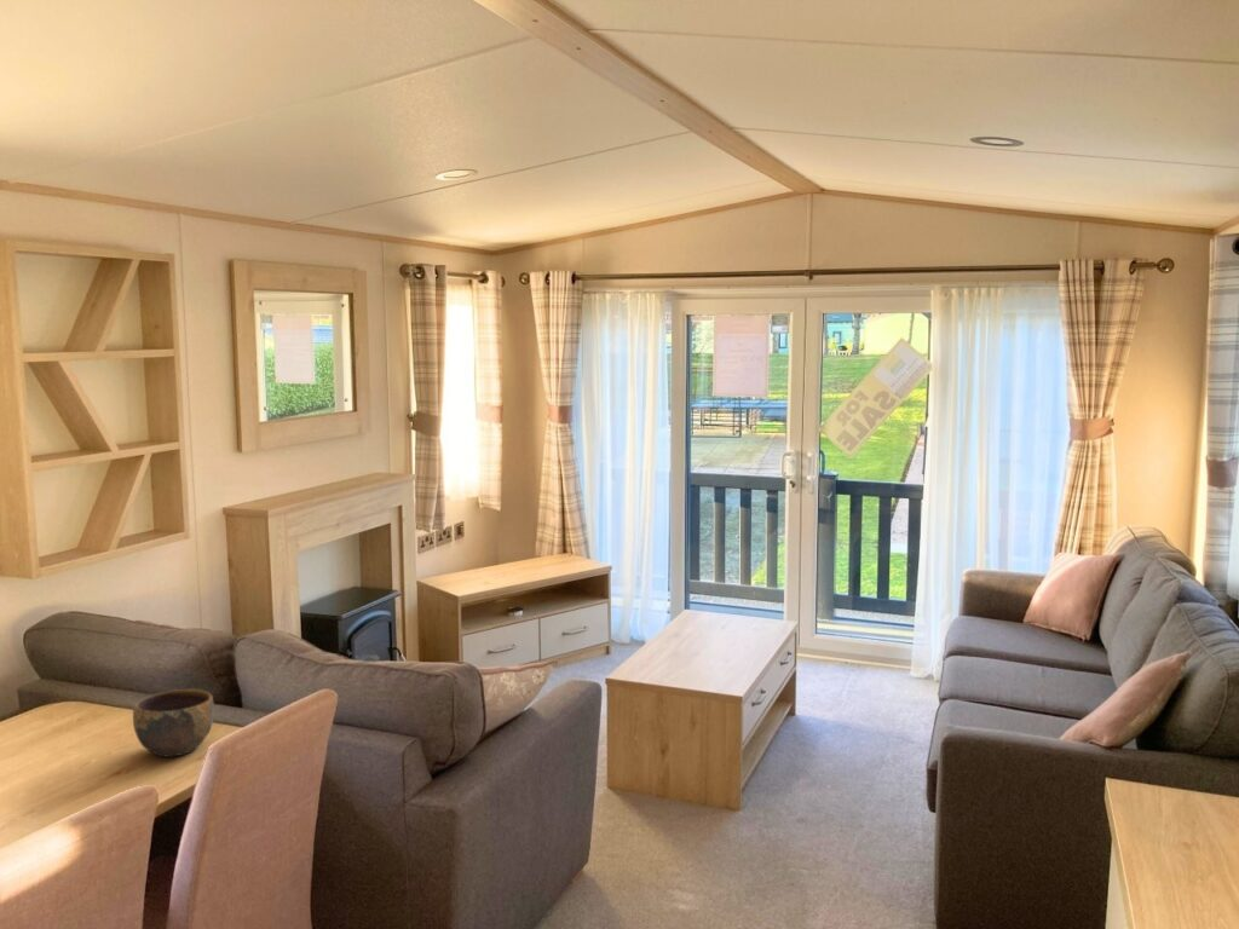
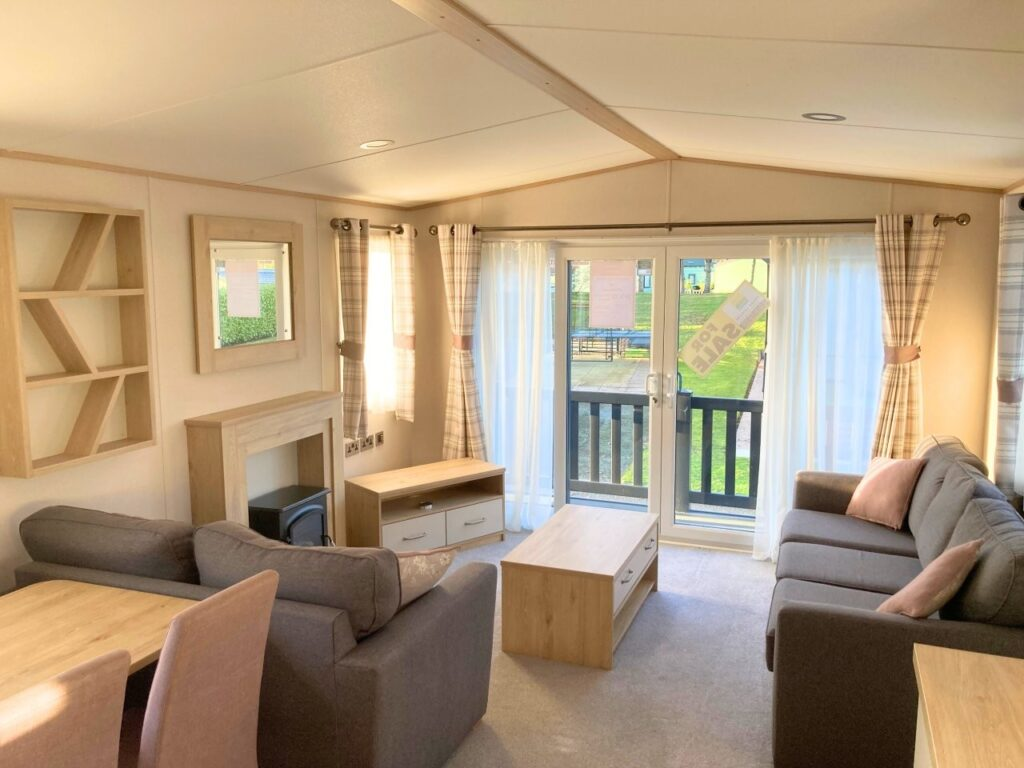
- bowl (174, 725)
